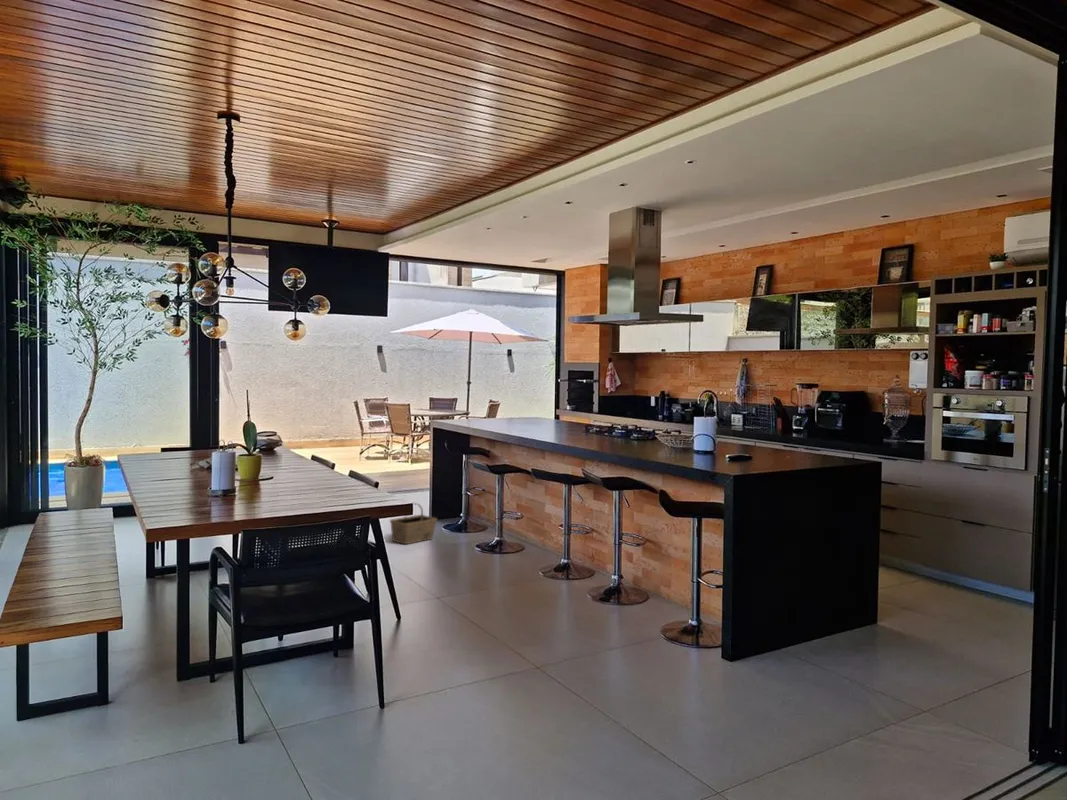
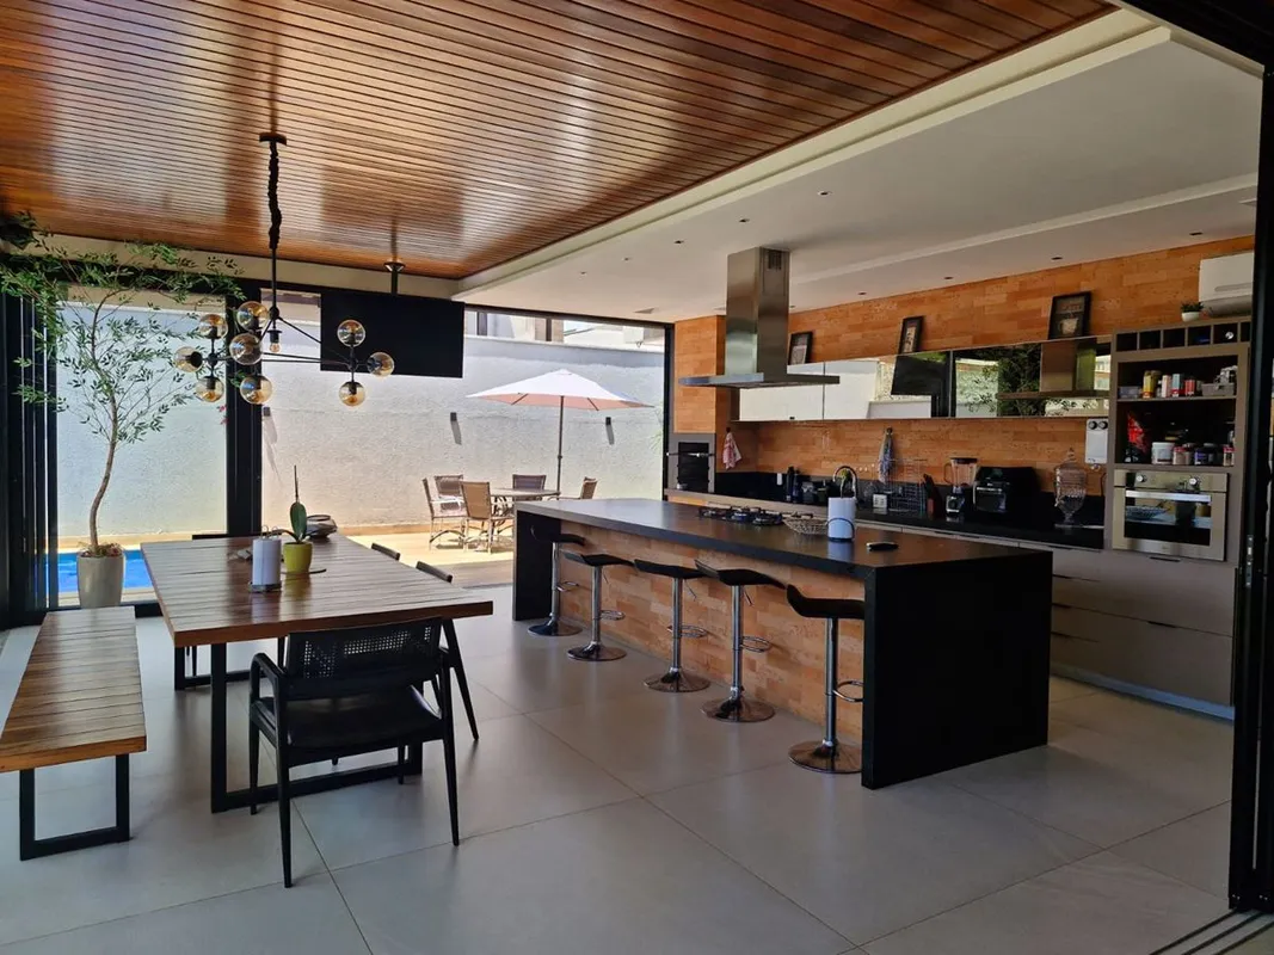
- basket (413, 521)
